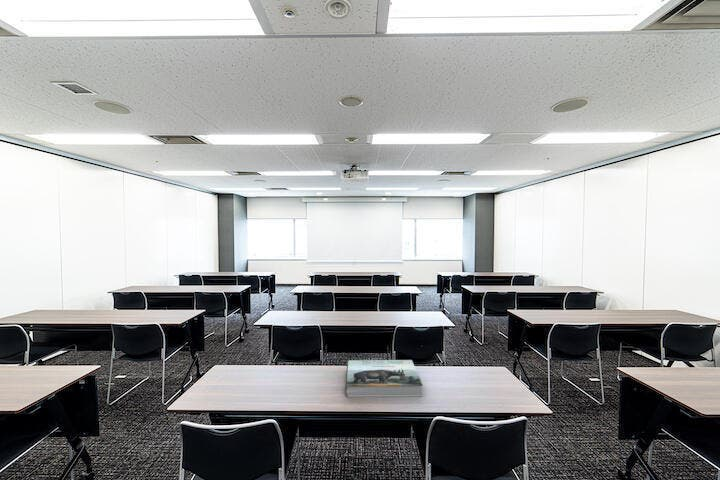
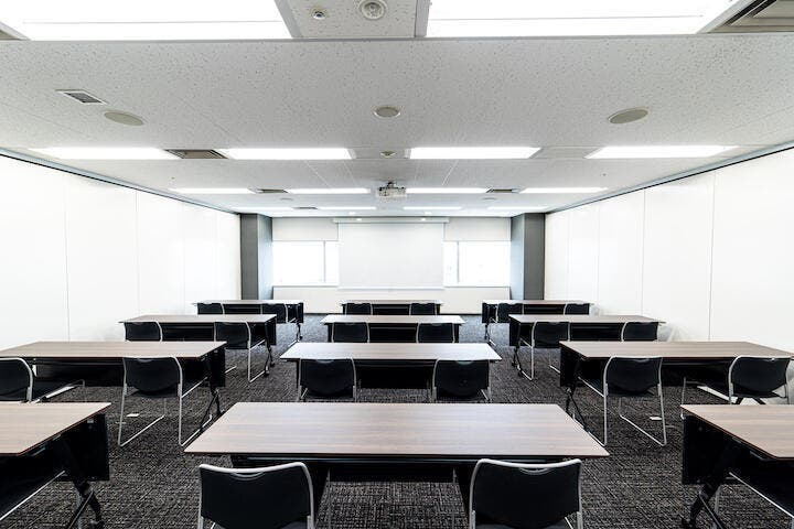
- book (381, 376)
